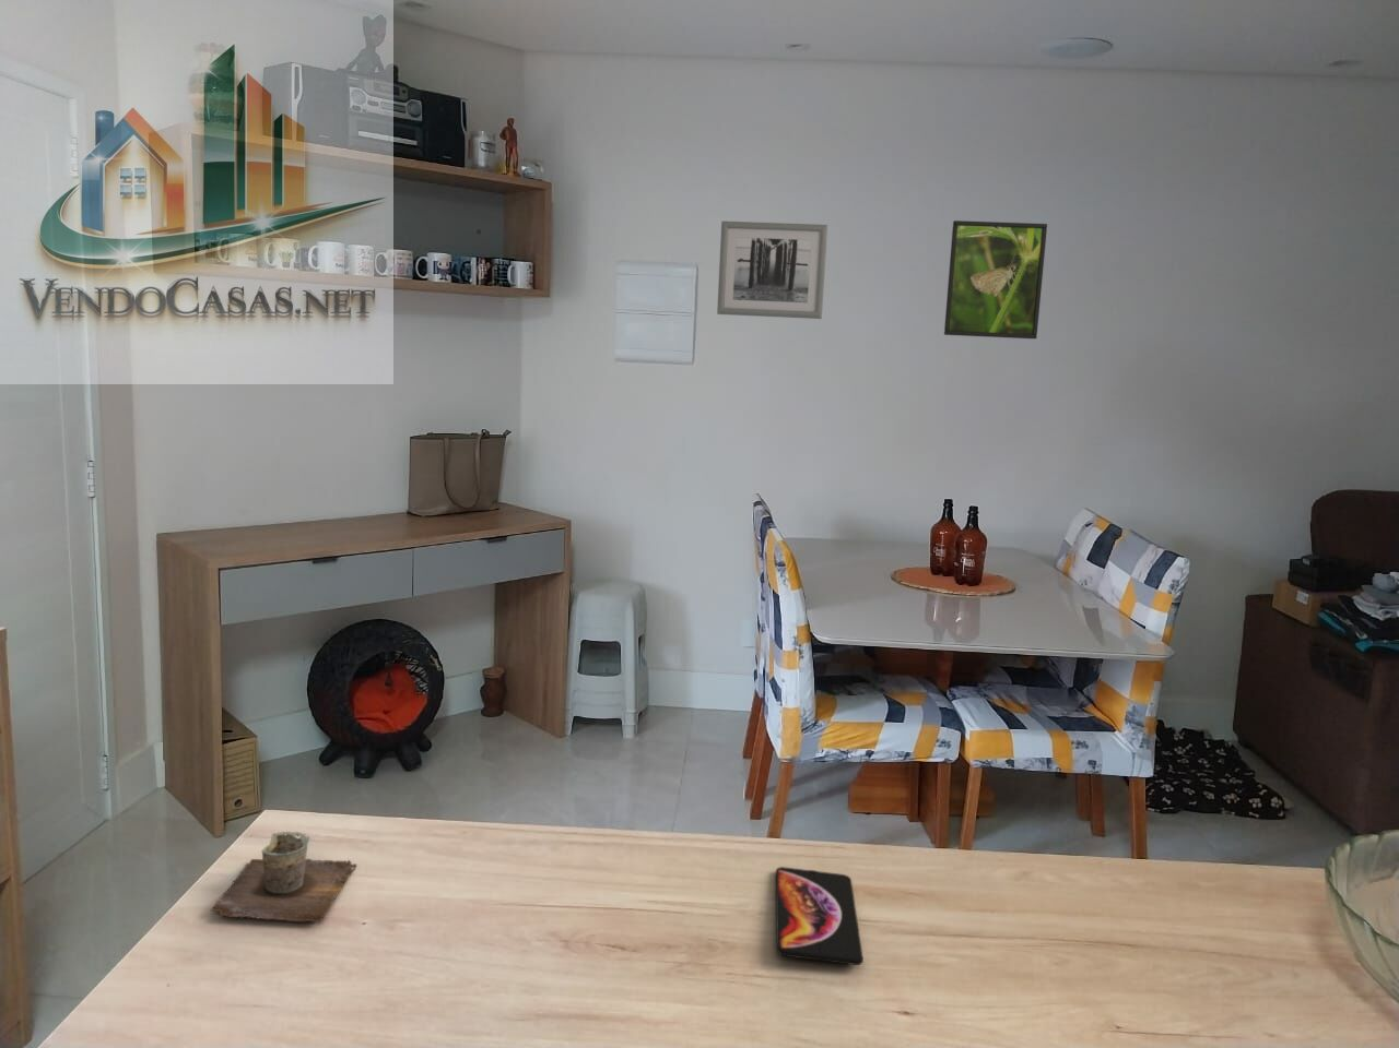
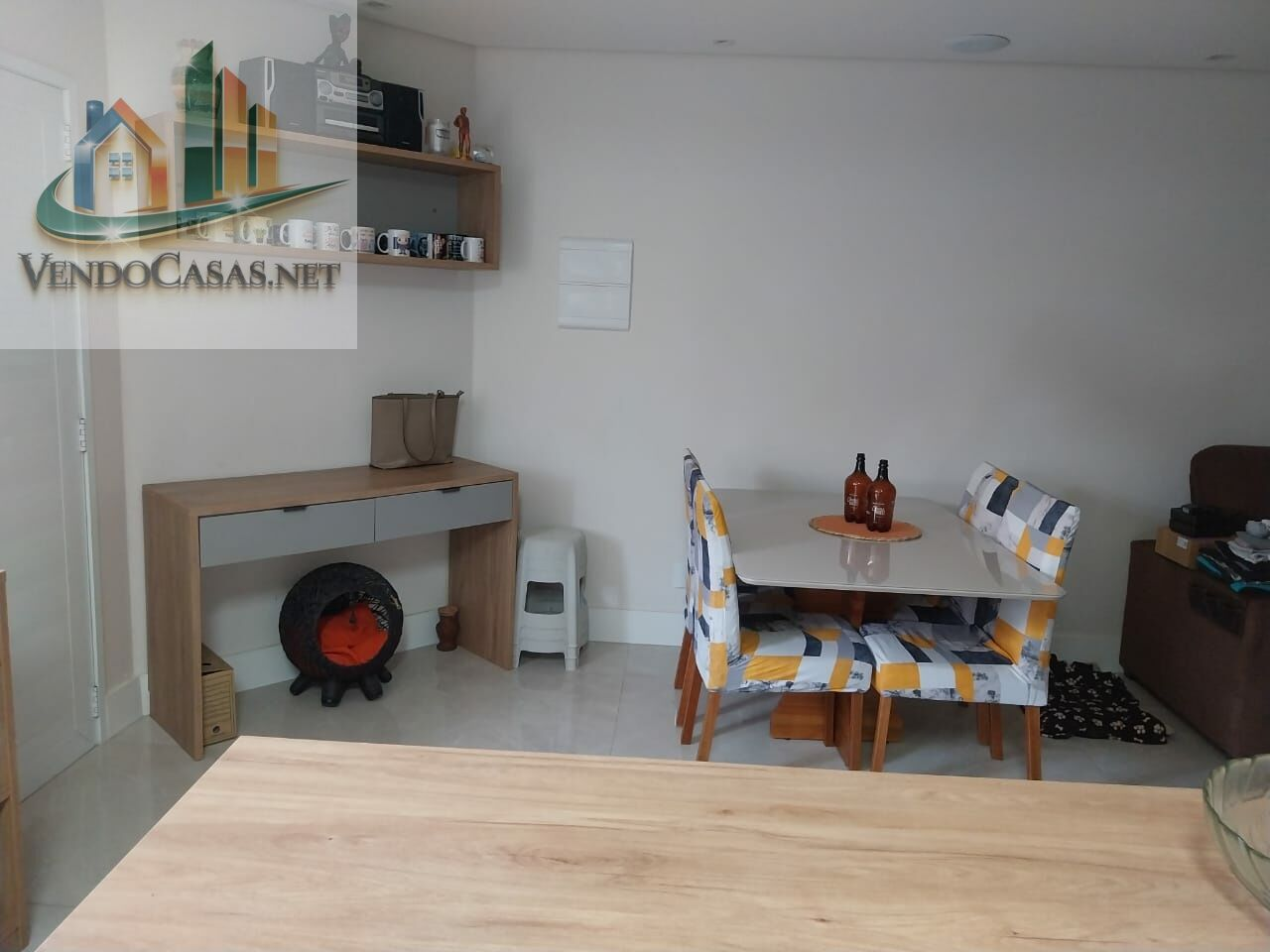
- cup (286, 865)
- smartphone (815, 911)
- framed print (995, 280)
- wall art (771, 270)
